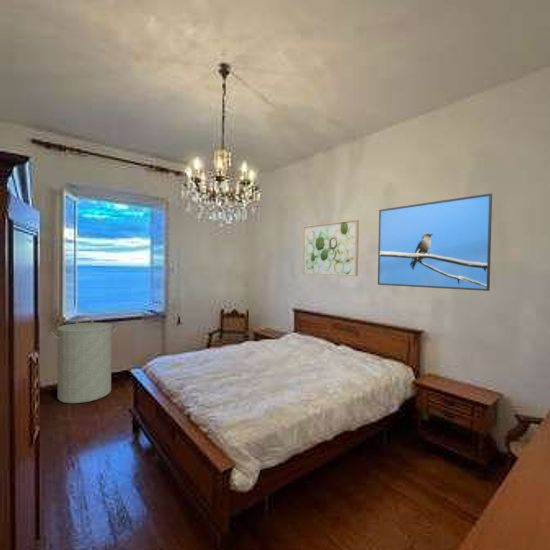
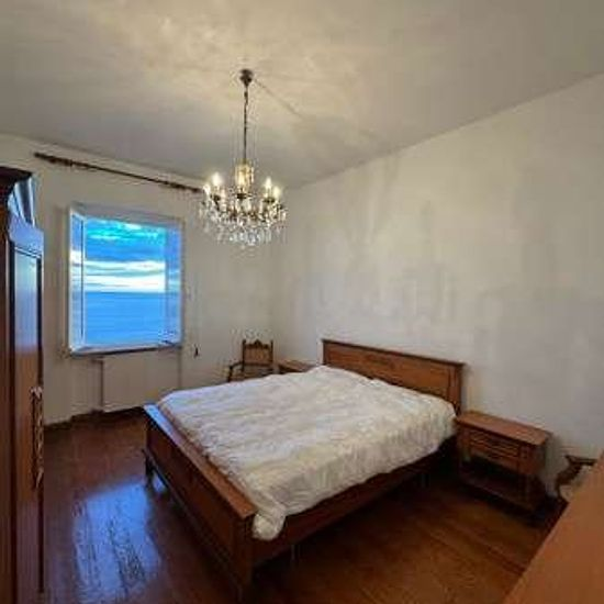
- laundry hamper (85, 354)
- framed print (427, 245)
- wall art (327, 249)
